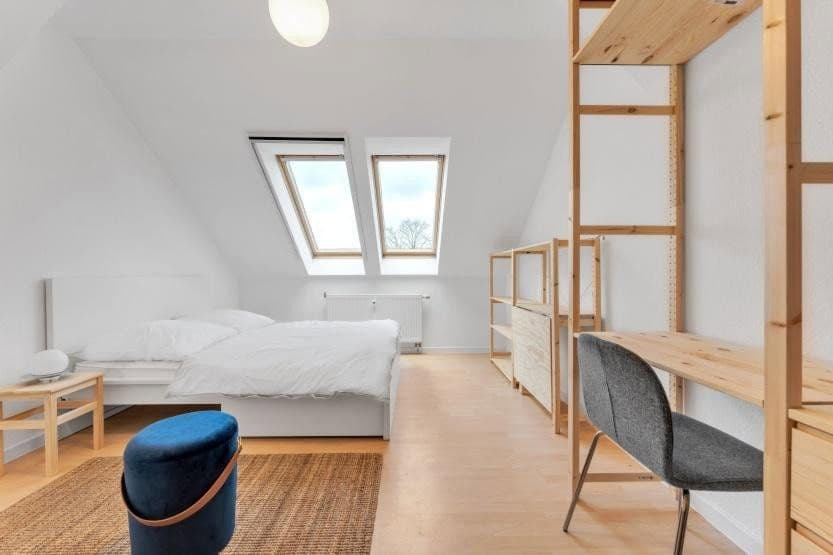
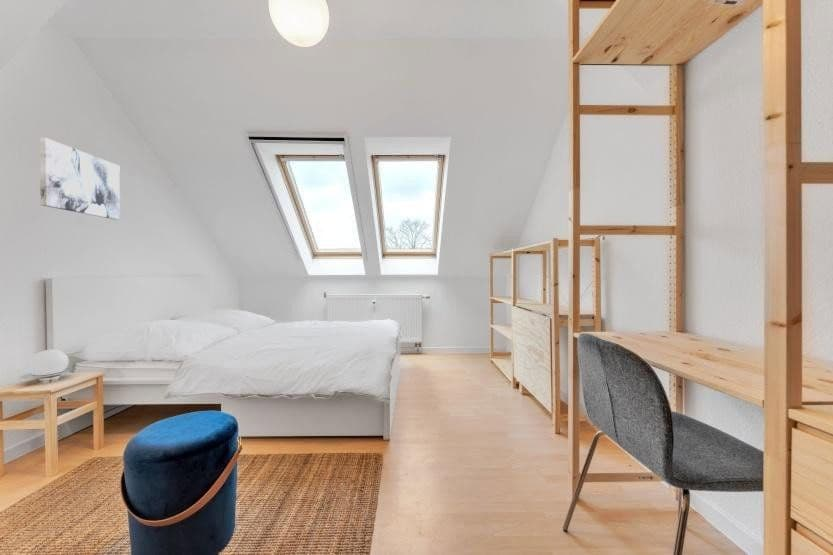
+ wall art (84, 183)
